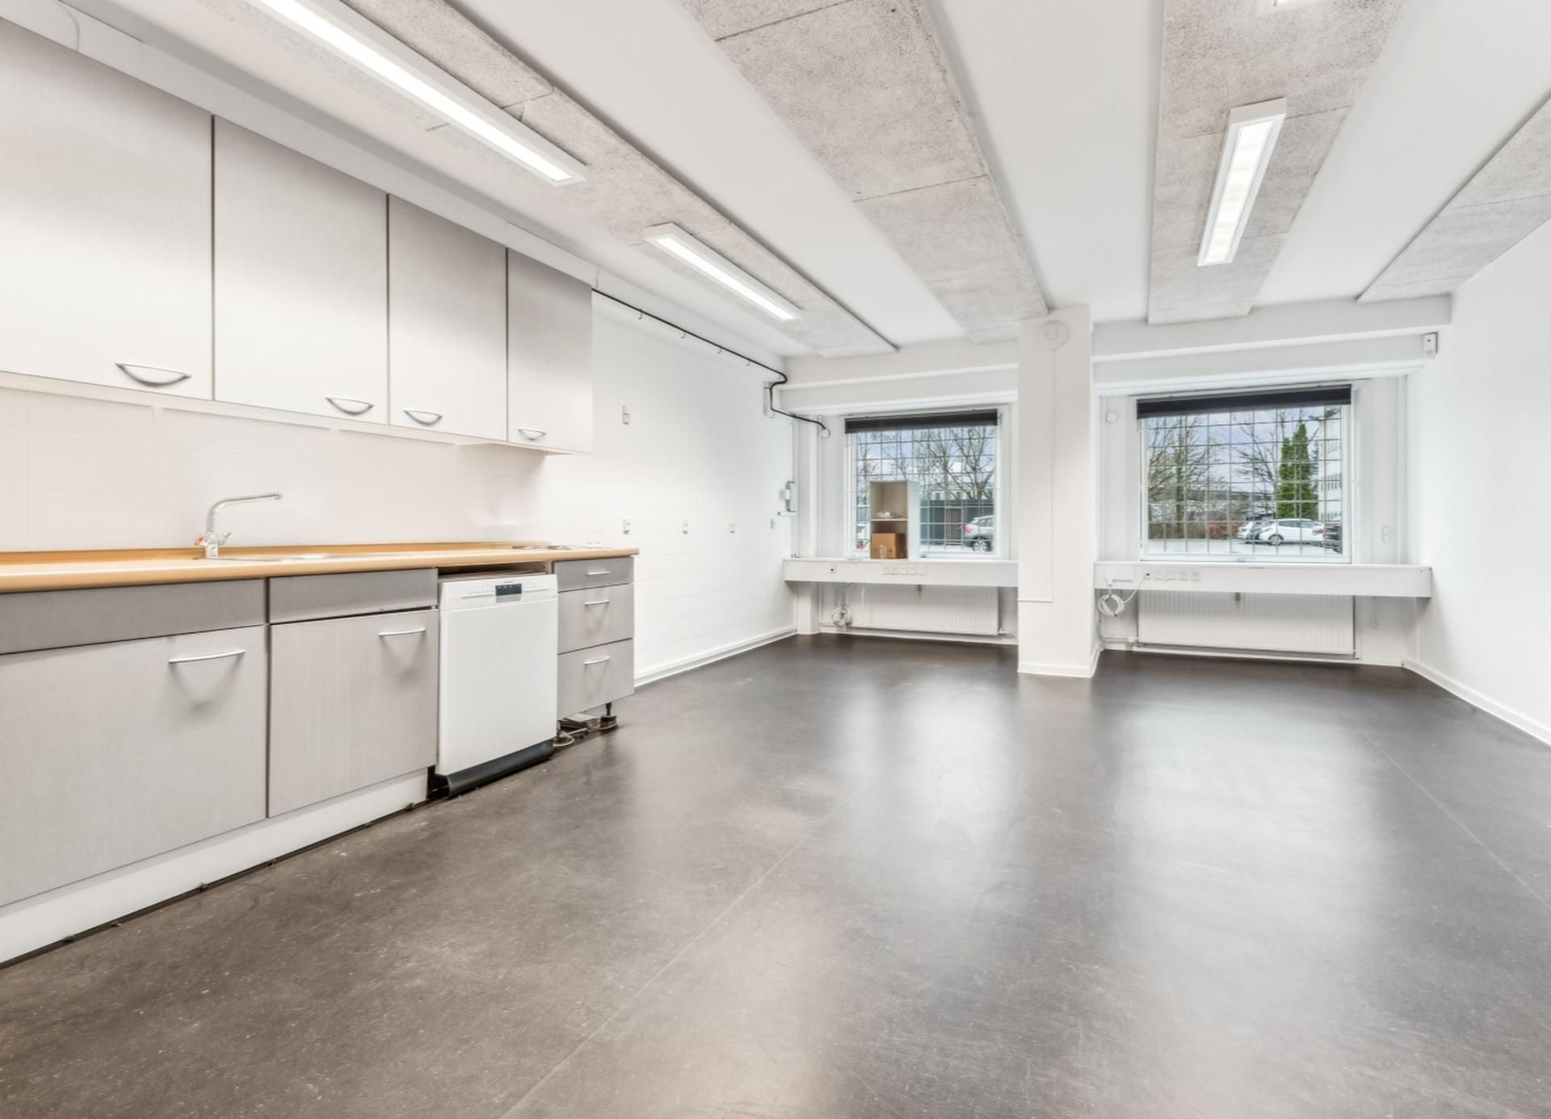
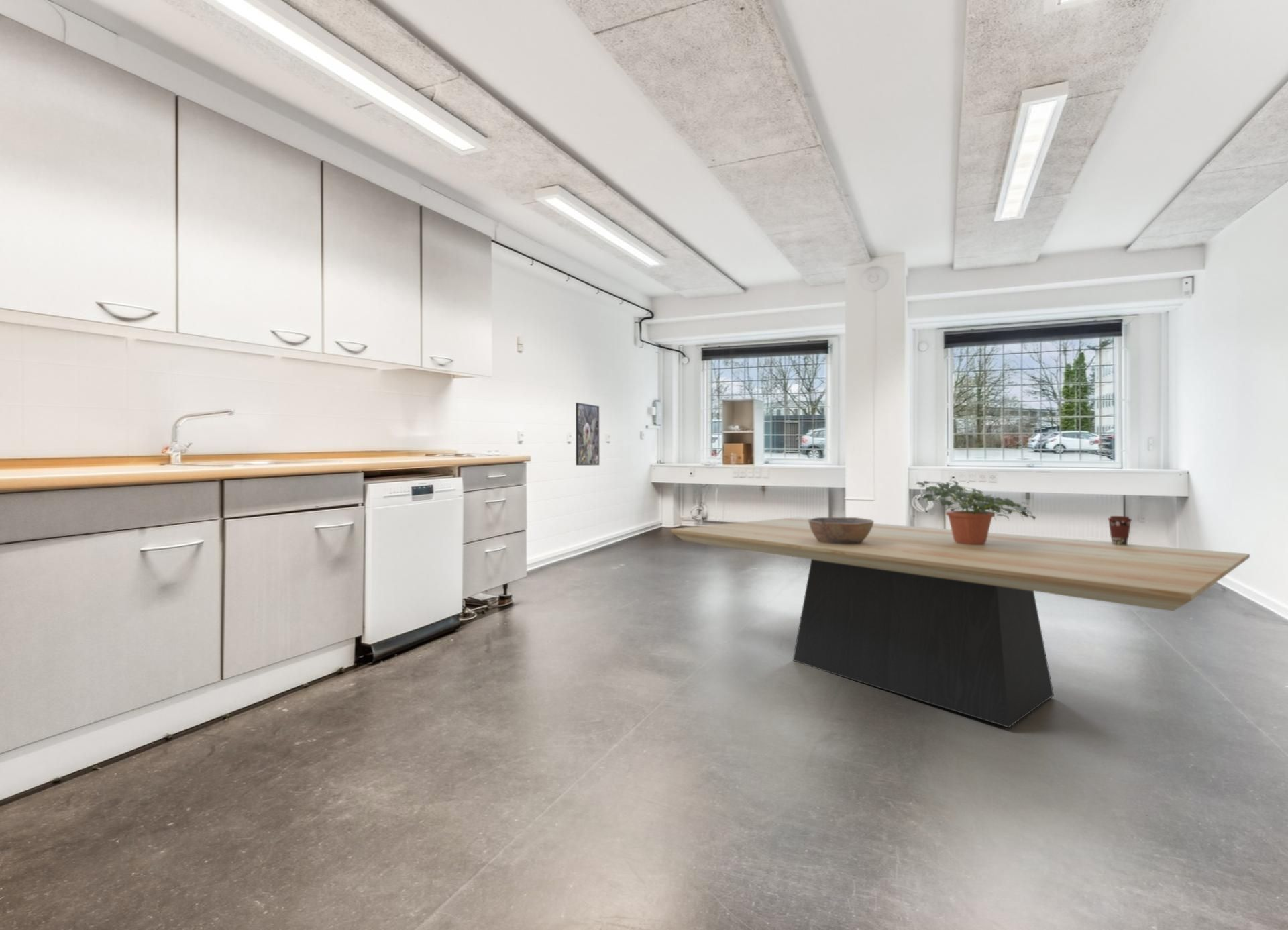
+ coffee cup (1119, 529)
+ potted plant (977, 511)
+ bowl (840, 529)
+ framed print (588, 435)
+ dining table (912, 608)
